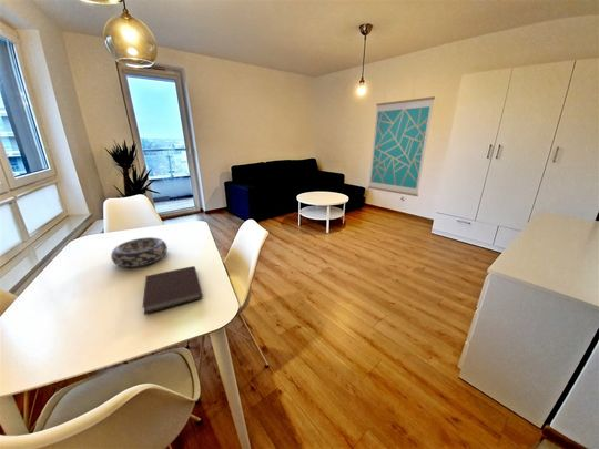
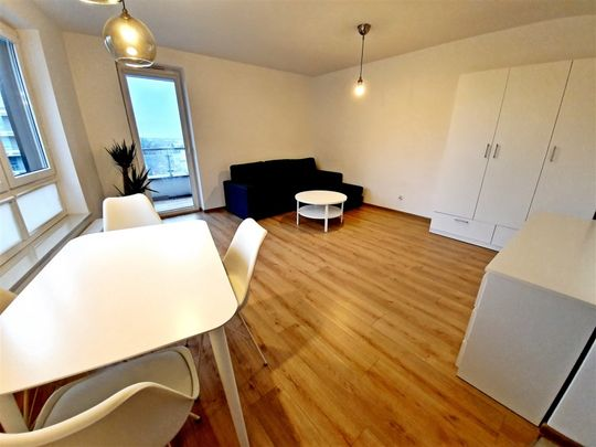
- notebook (172, 286)
- wall art (396, 149)
- decorative bowl (140, 252)
